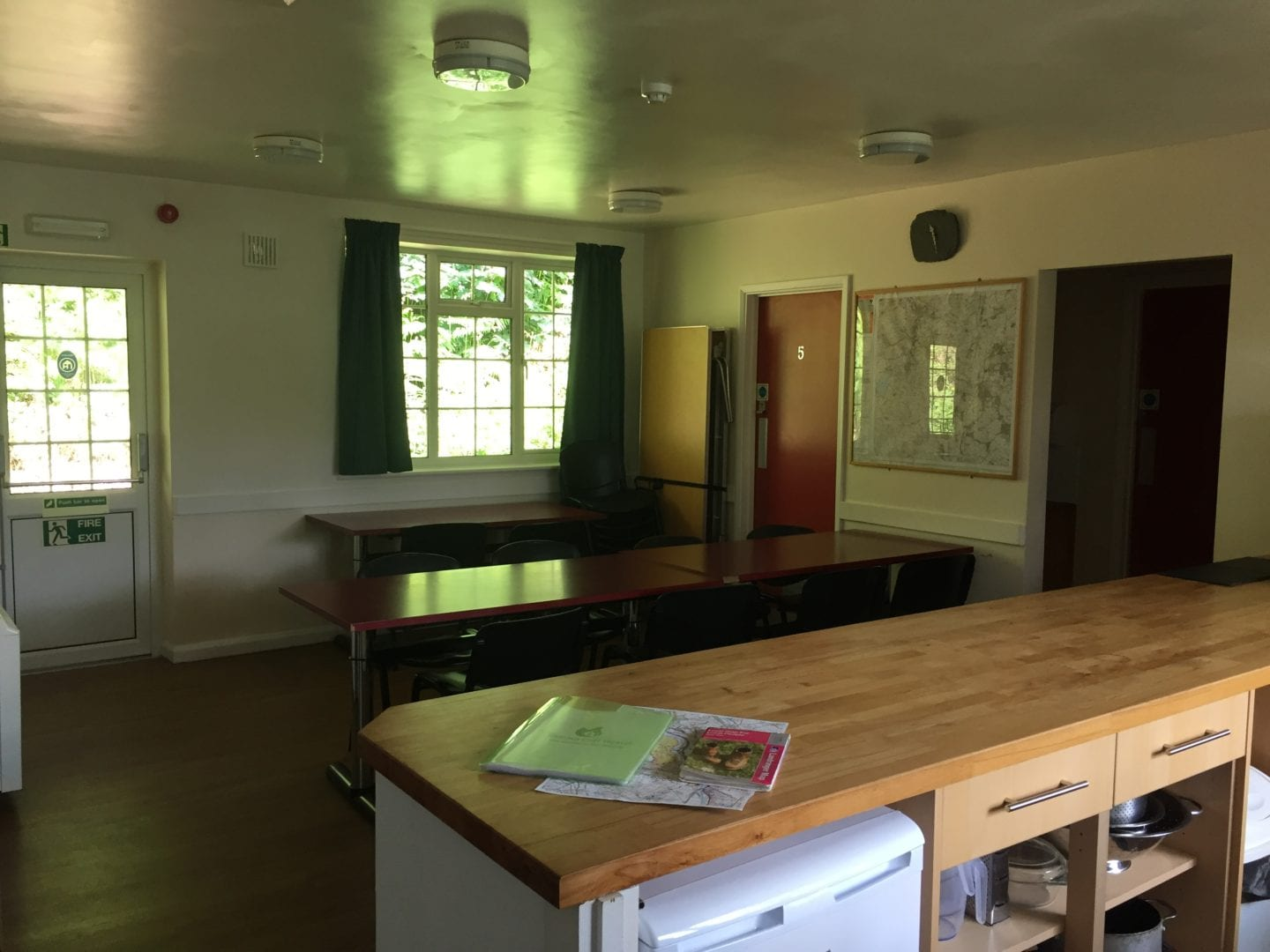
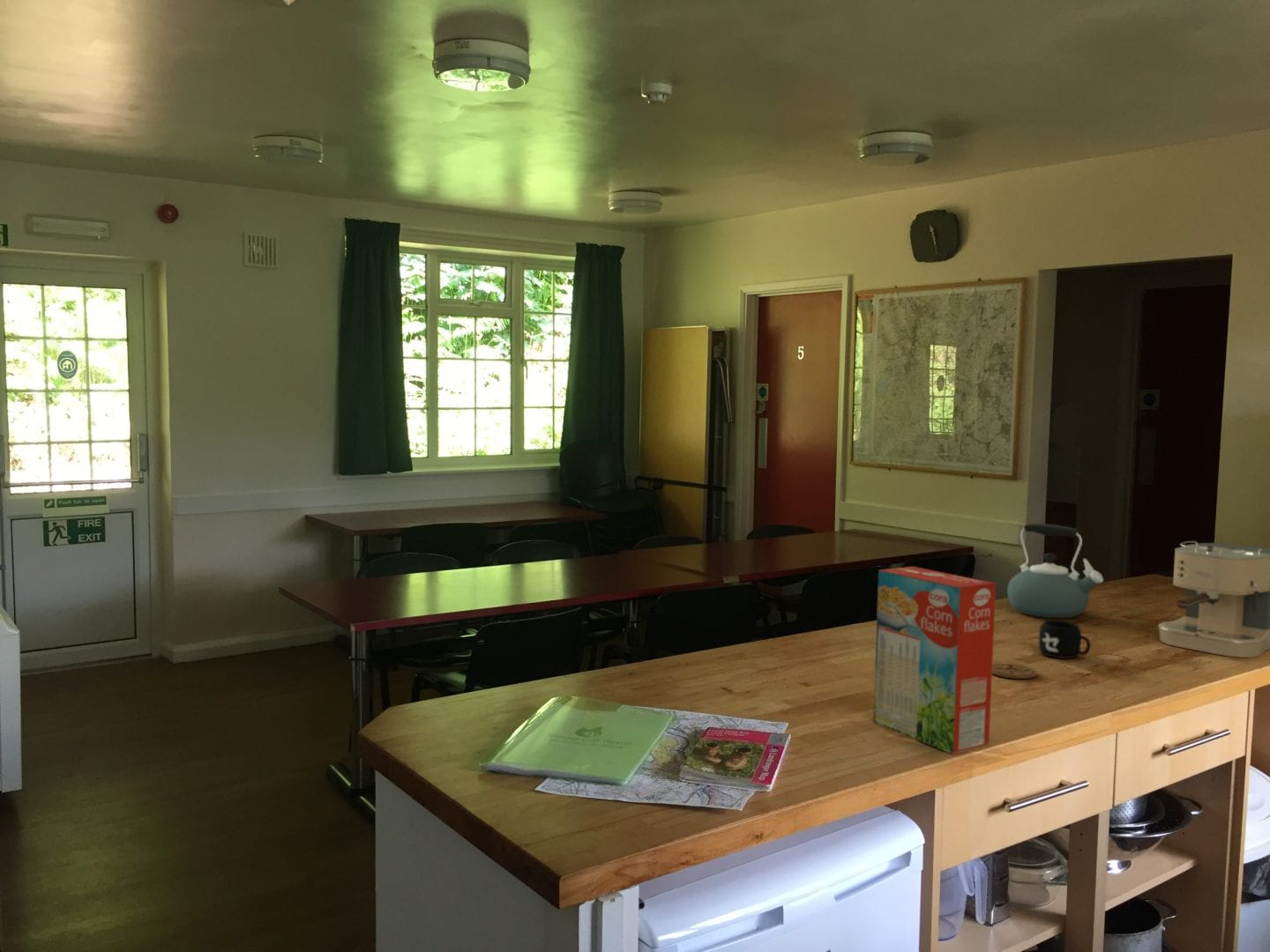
+ coffee maker (1216, 594)
+ coaster (1012, 671)
+ cereal box (932, 655)
+ mug (1065, 640)
+ kettle (1056, 569)
